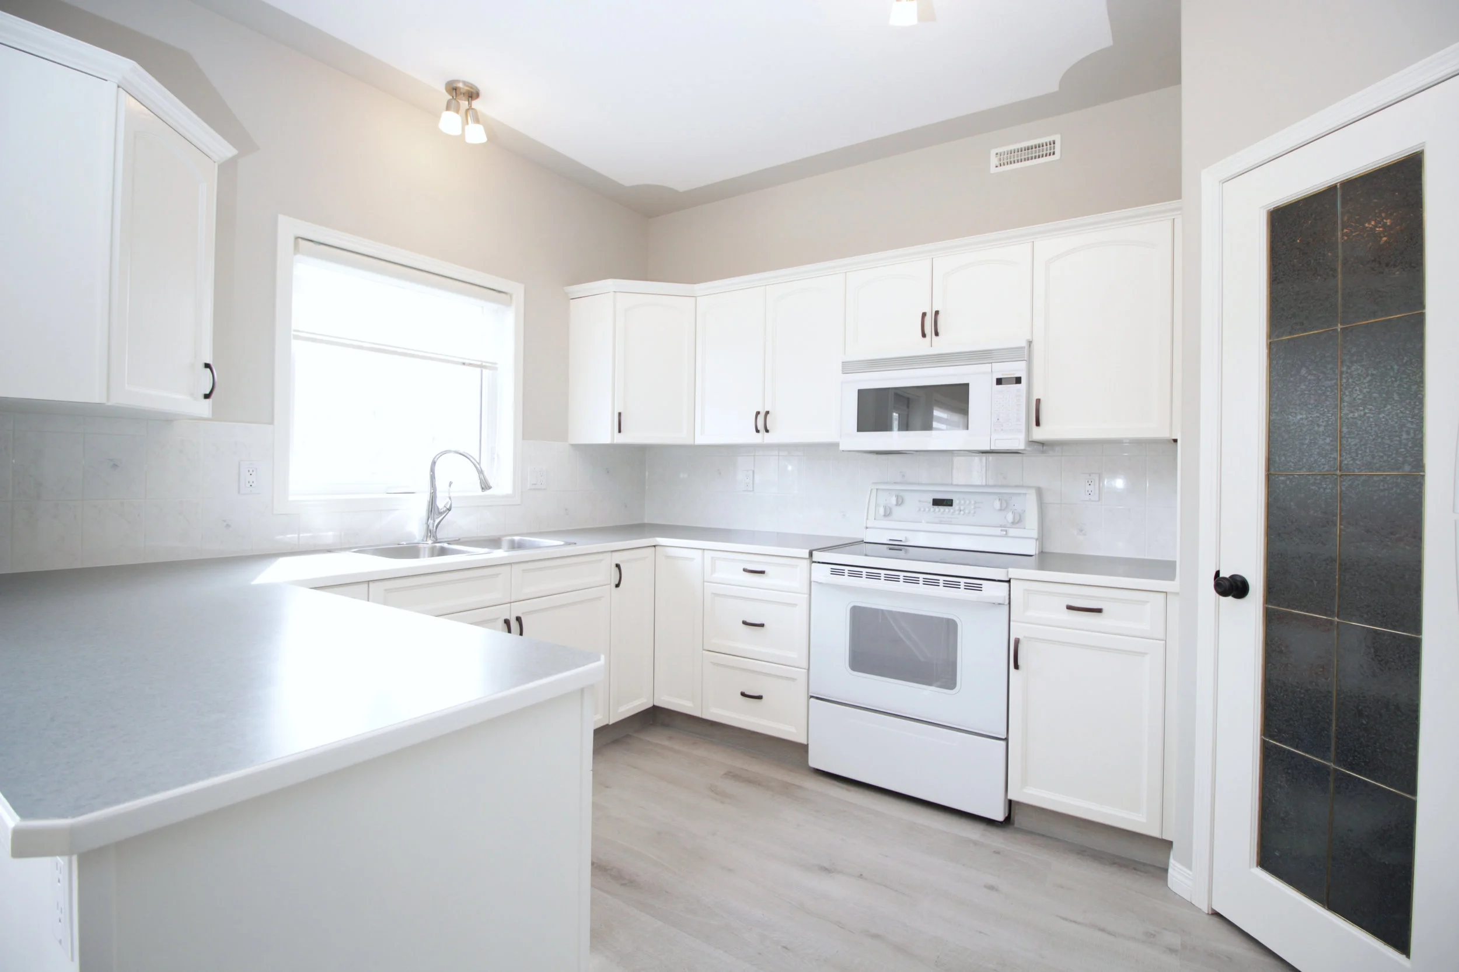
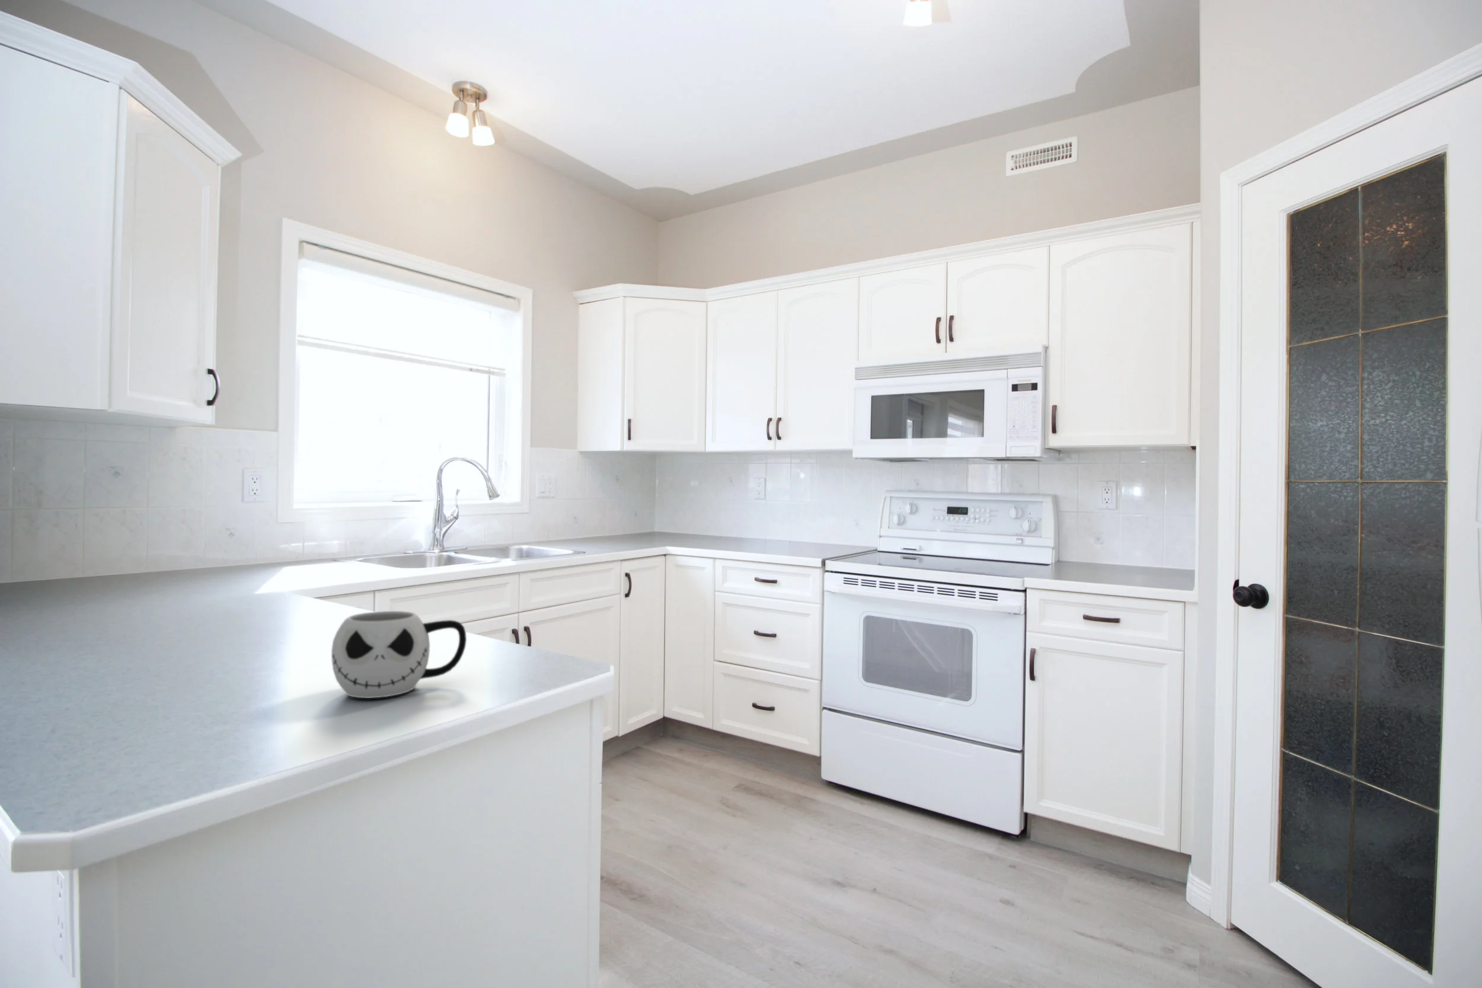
+ mug (400, 652)
